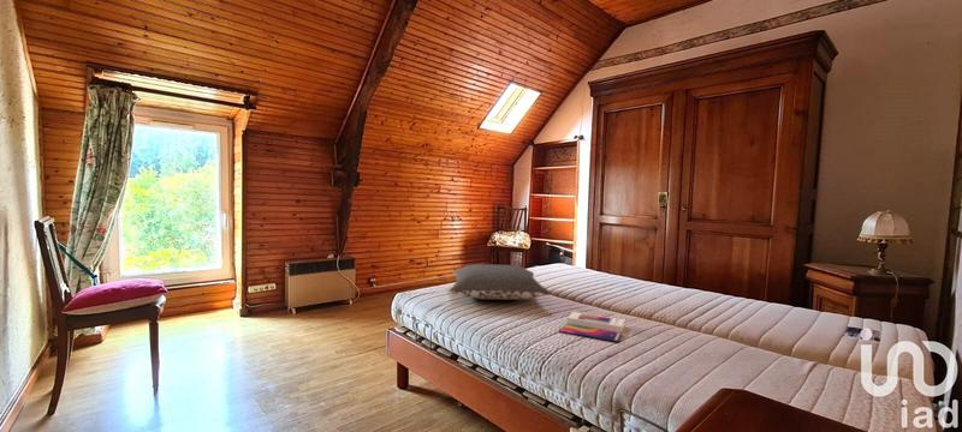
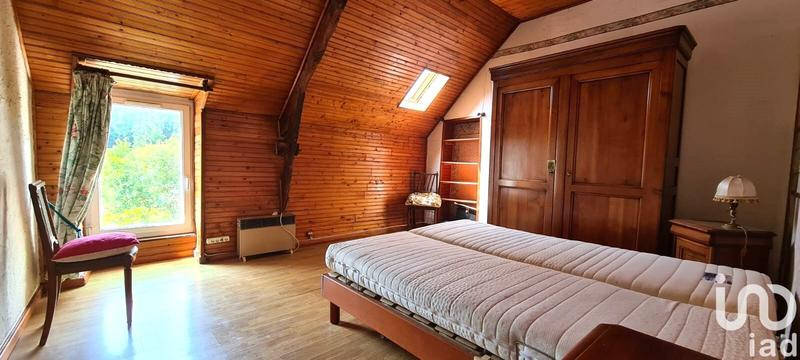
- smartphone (593, 325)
- pillow (495, 281)
